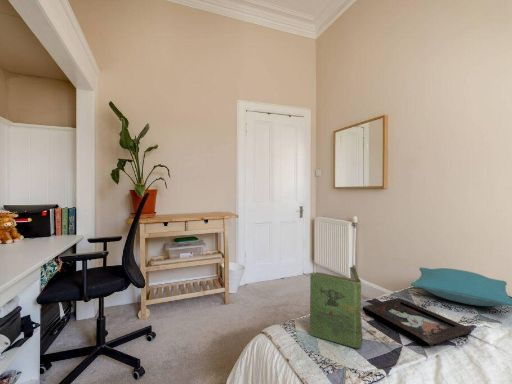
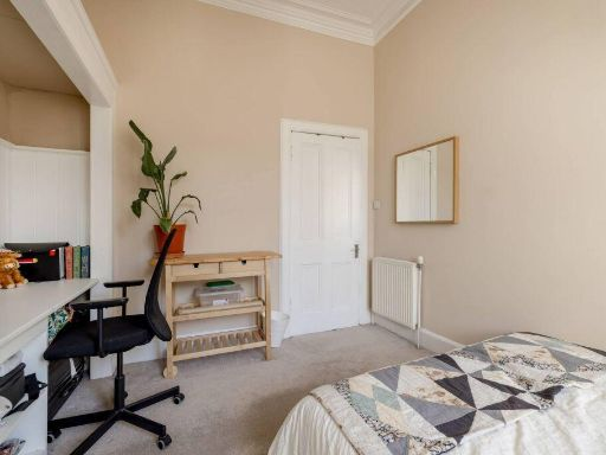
- book (344, 304)
- pillow (459, 285)
- decorative tray (411, 319)
